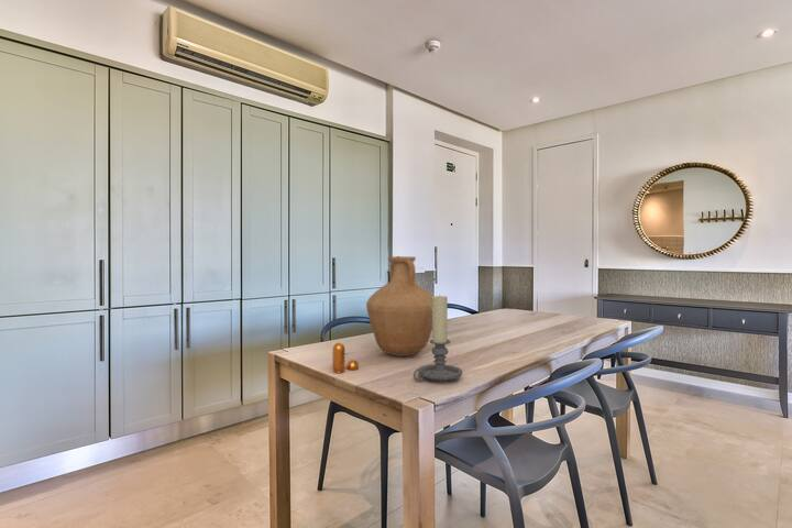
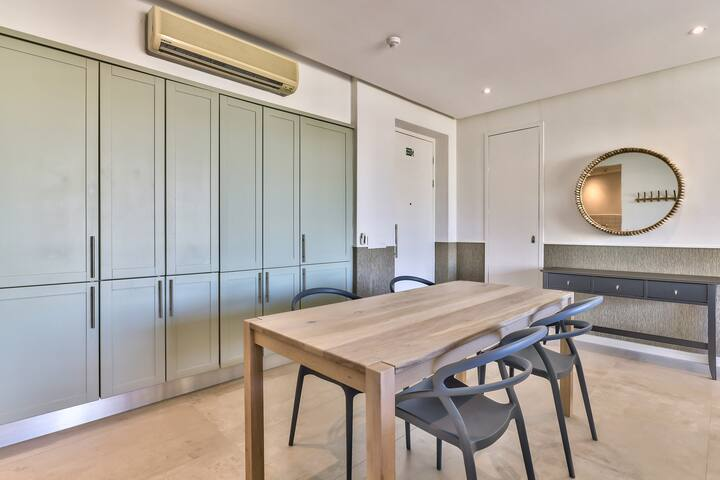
- candle holder (436, 336)
- pepper shaker (343, 355)
- vase (402, 305)
